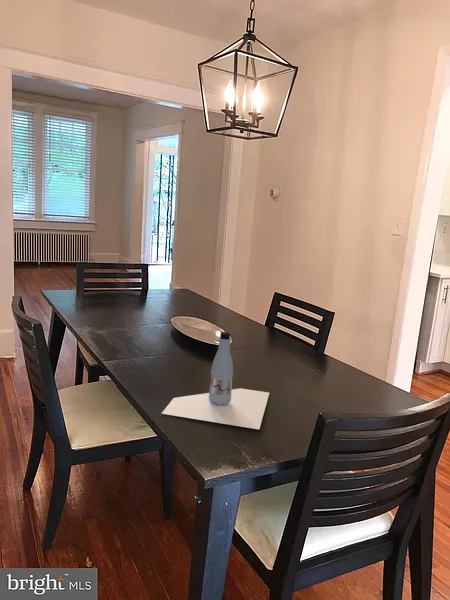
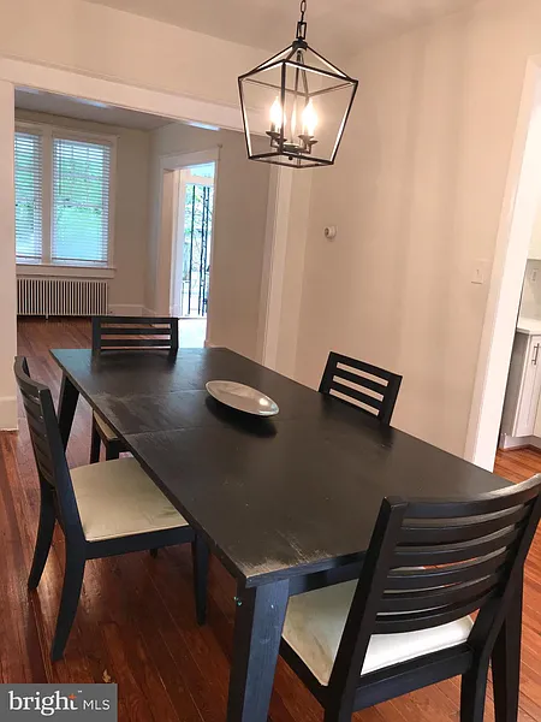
- bottle (222, 368)
